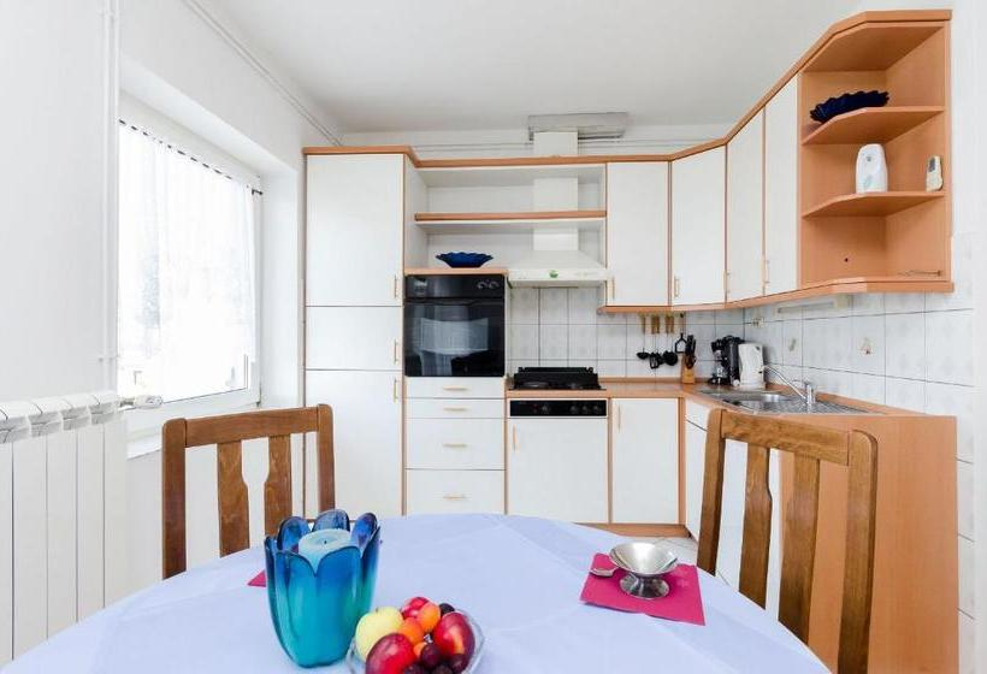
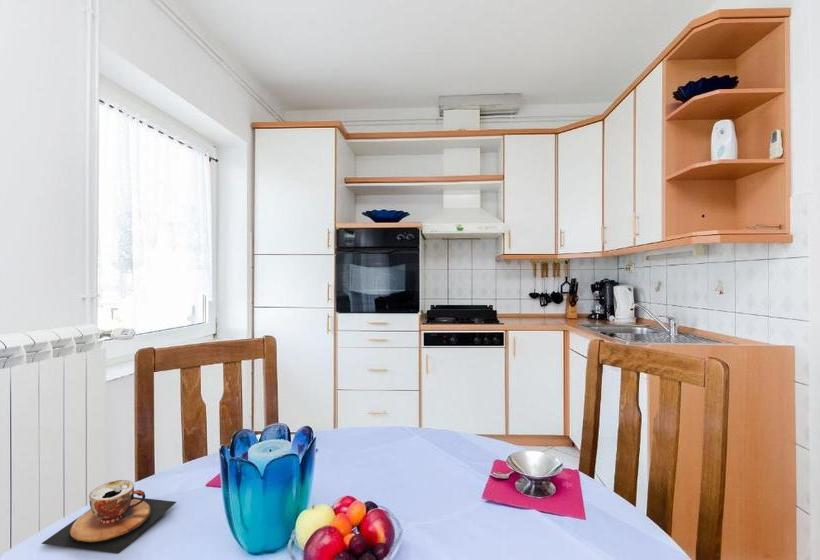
+ teacup (114, 505)
